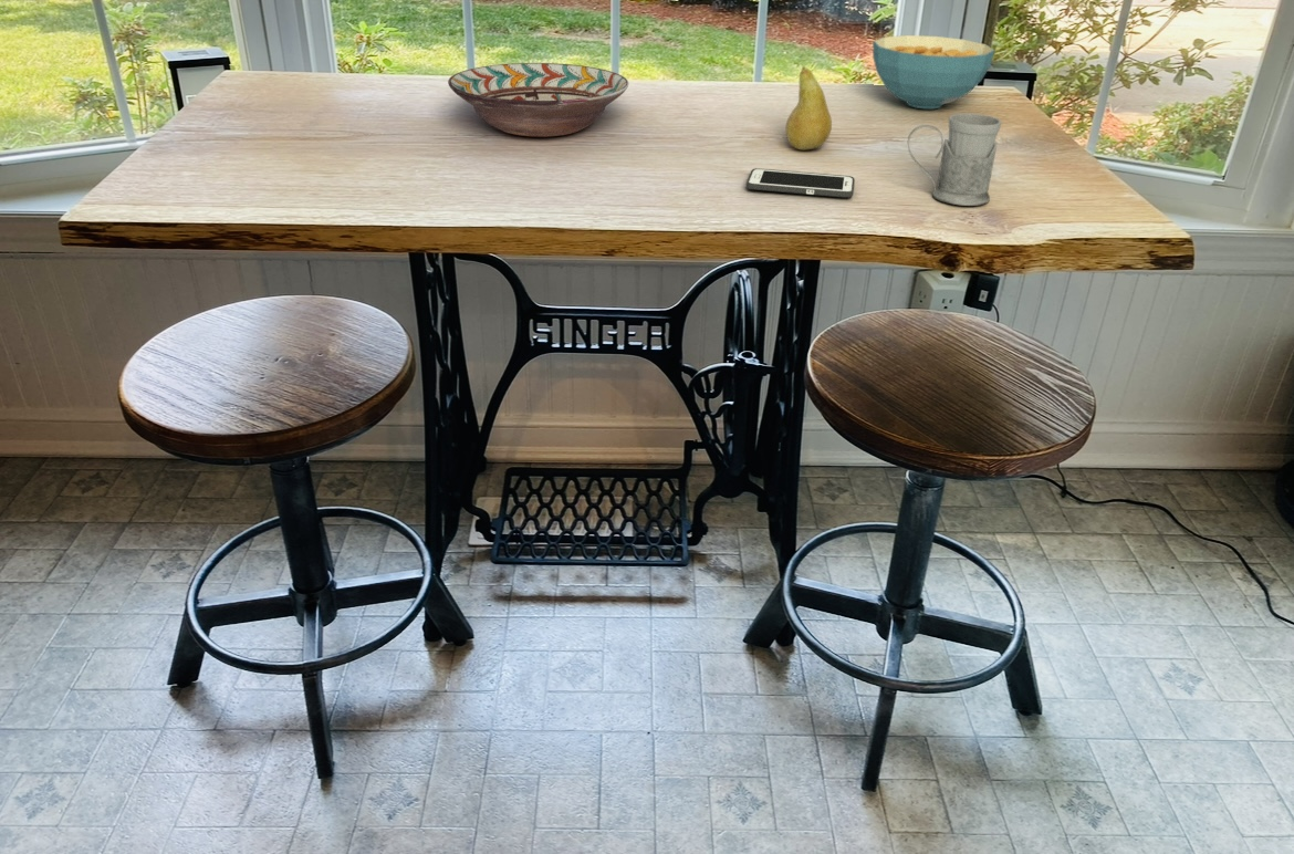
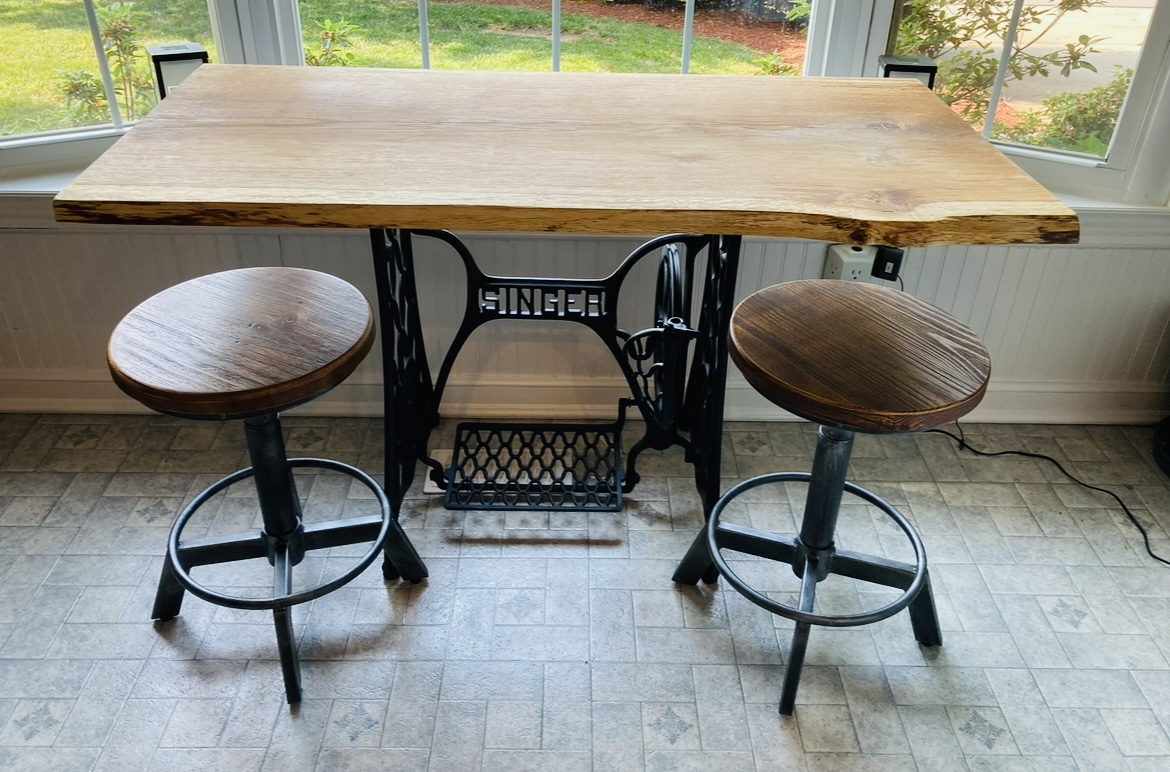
- fruit (811, 108)
- mug (950, 157)
- decorative bowl (539, 103)
- cell phone (801, 183)
- cereal bowl (928, 75)
